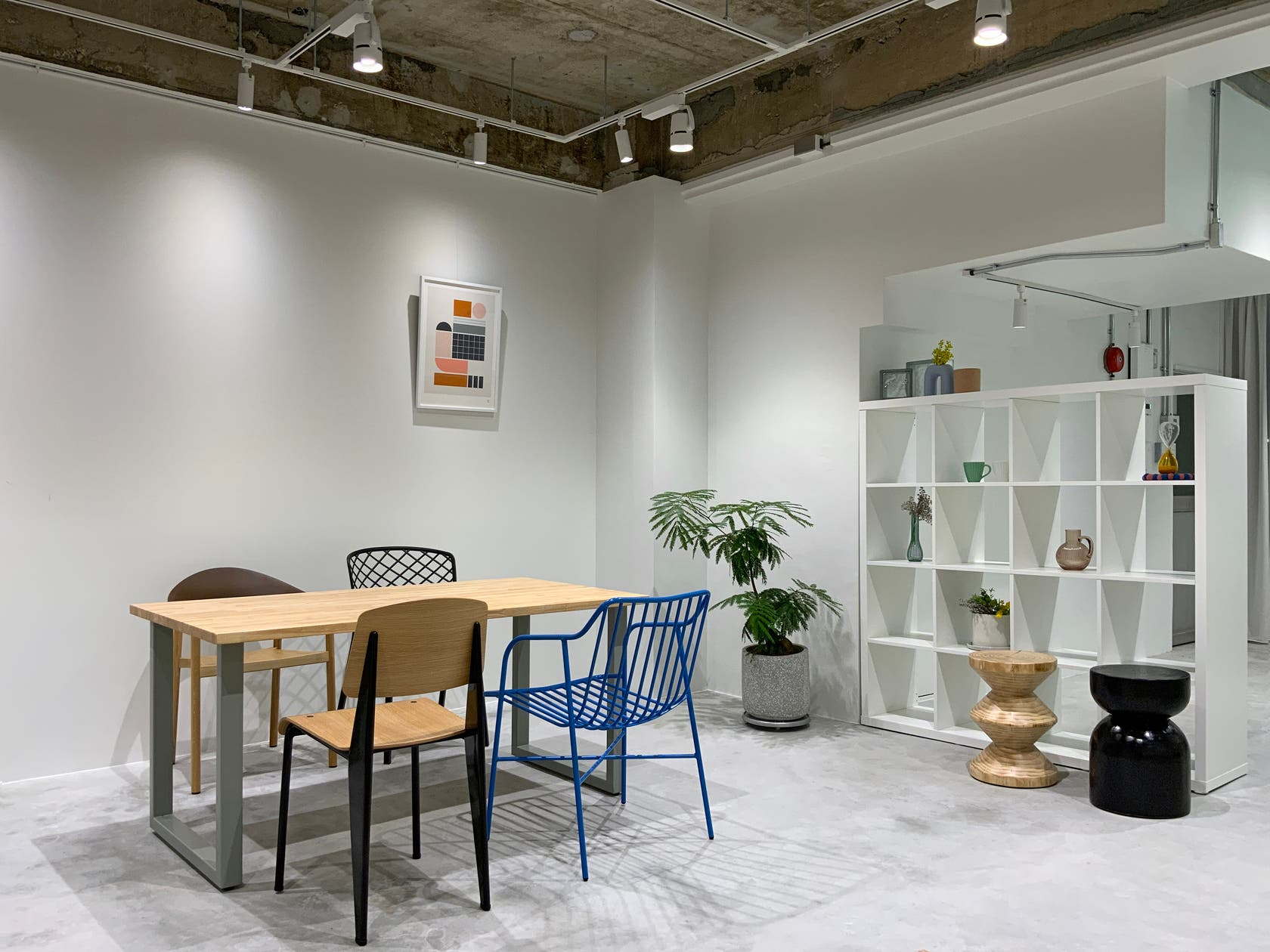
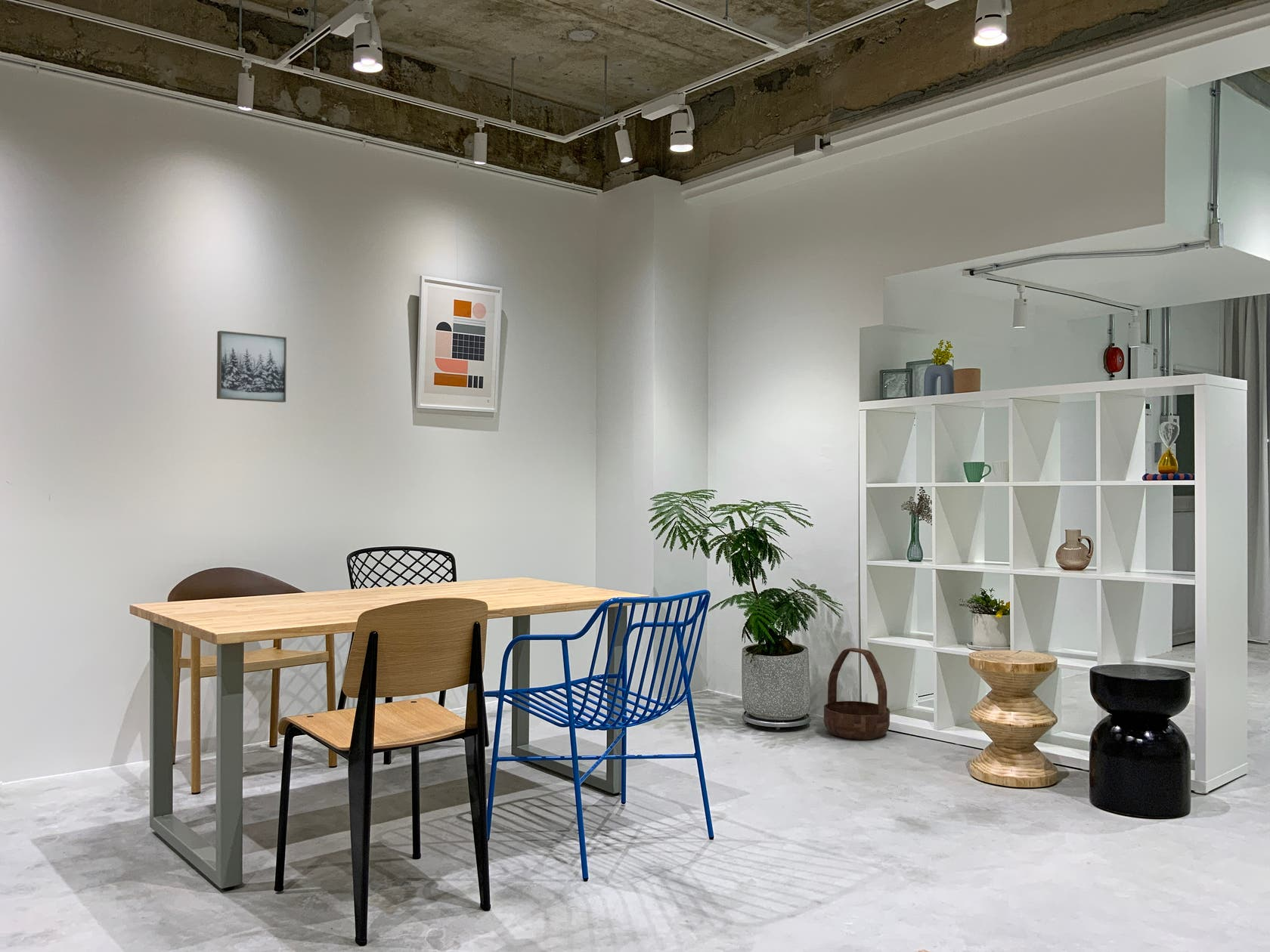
+ wall art (252, 367)
+ basket (856, 701)
